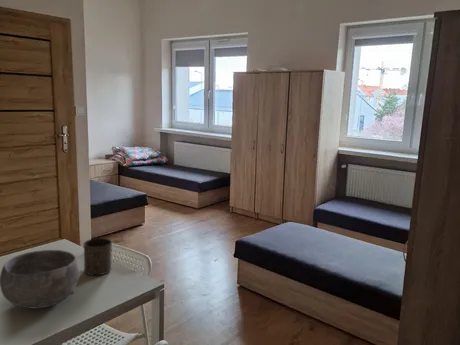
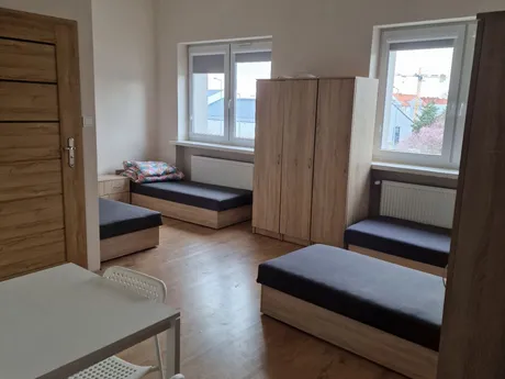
- bowl (41, 281)
- cup (98, 256)
